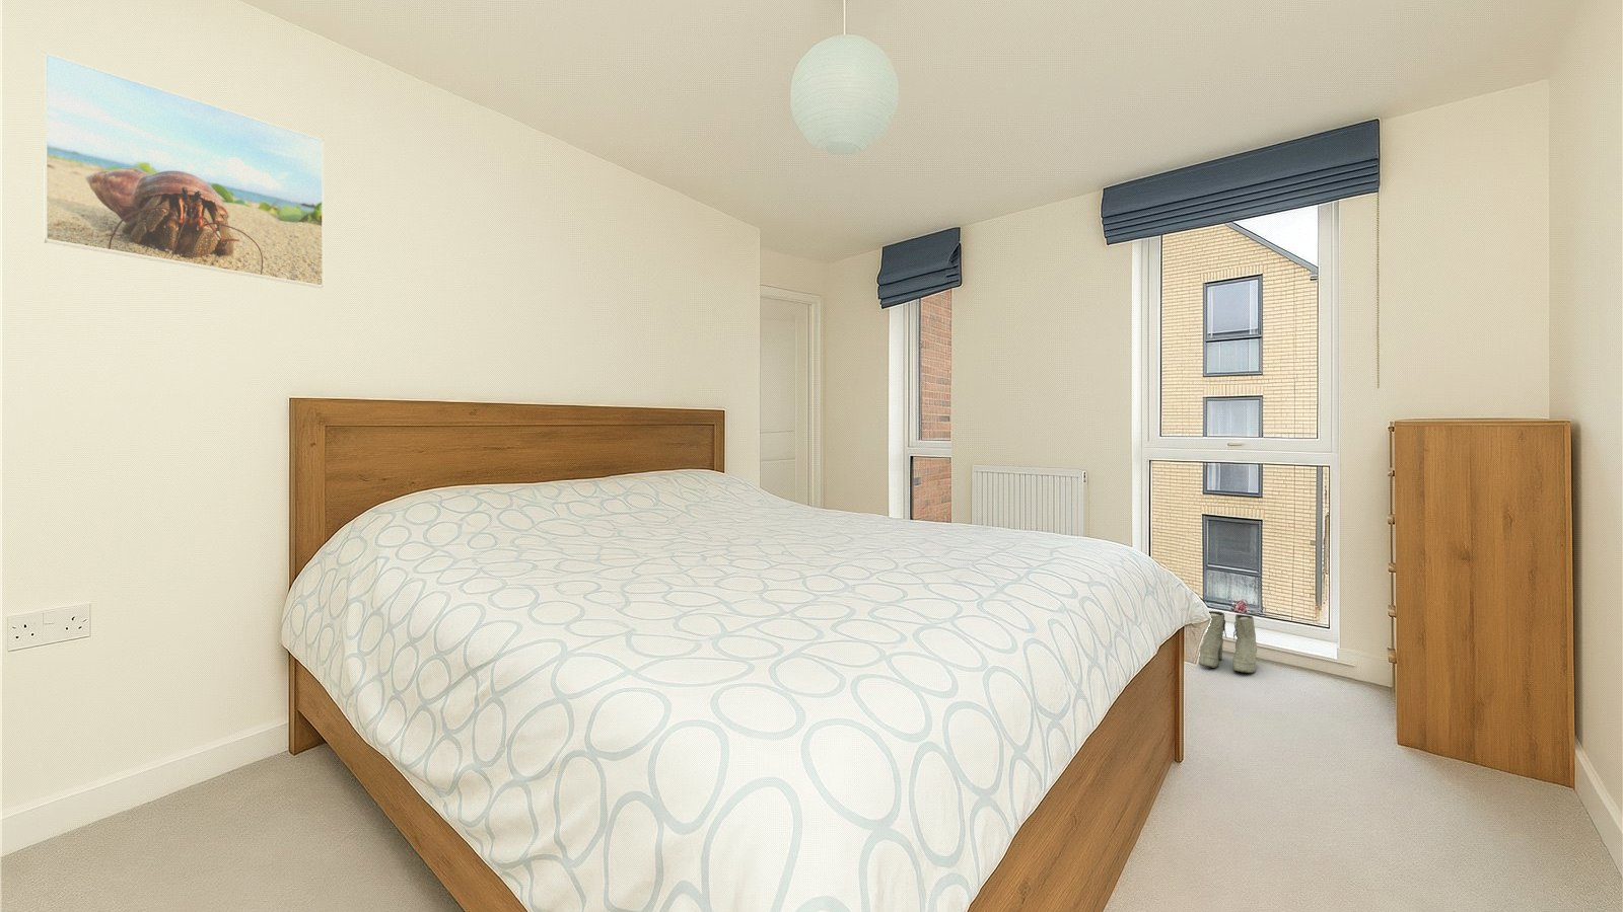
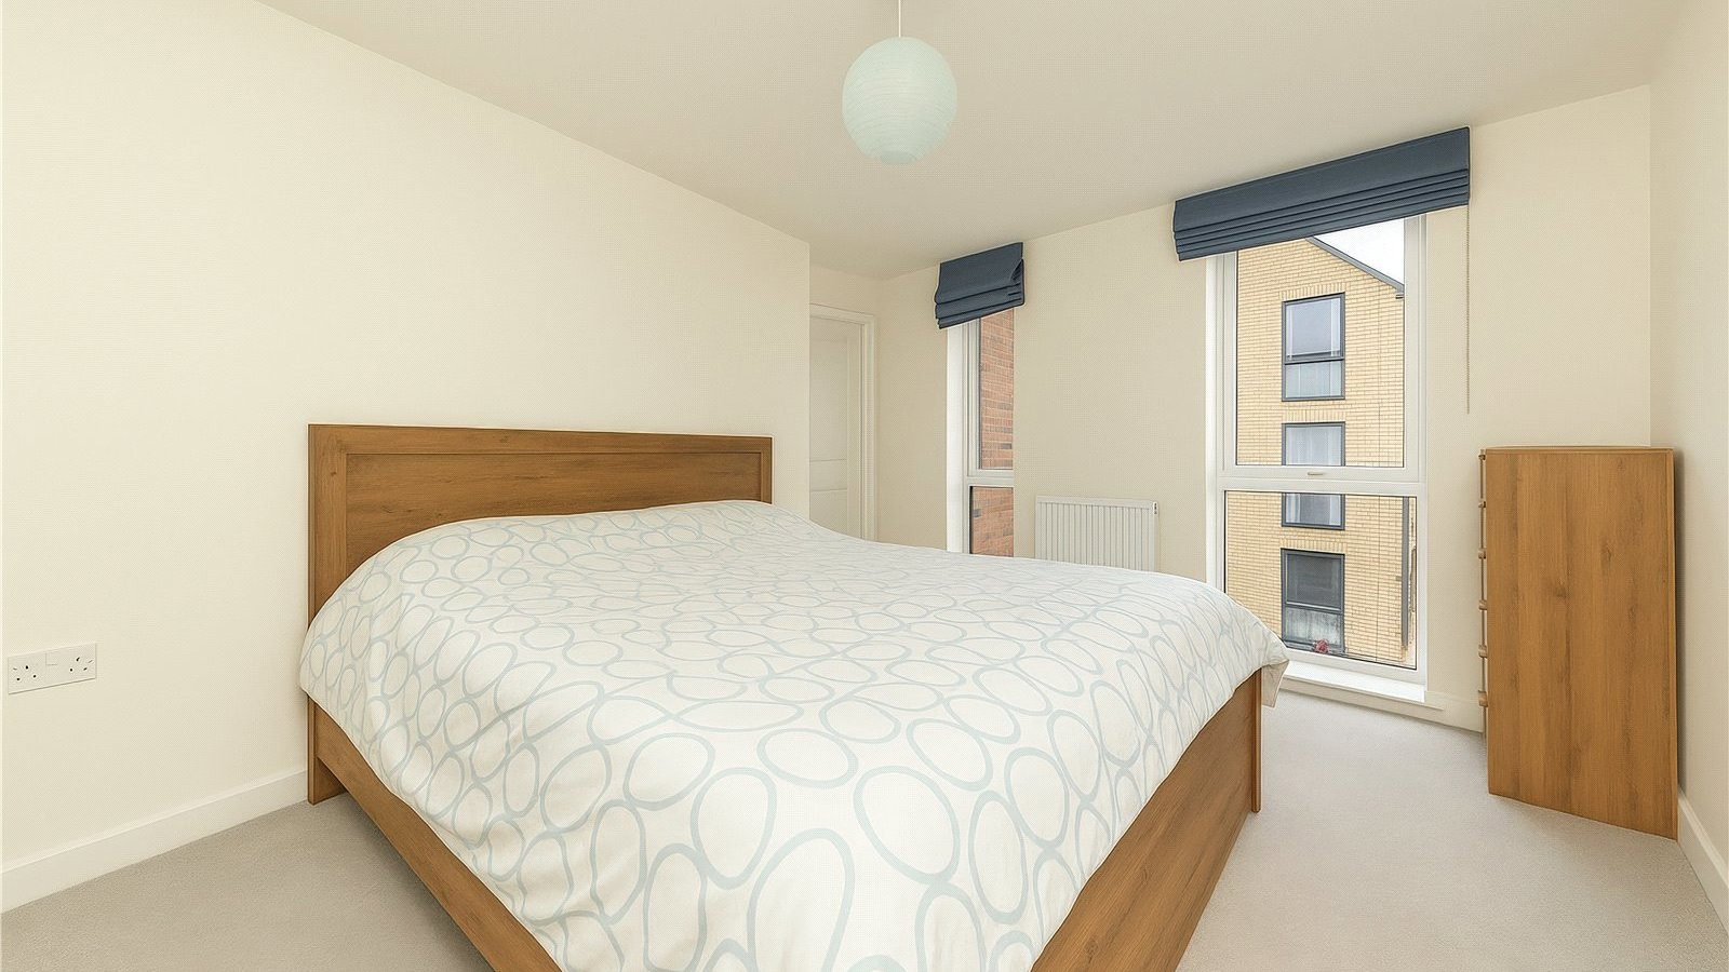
- boots (1225, 636)
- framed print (200, 185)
